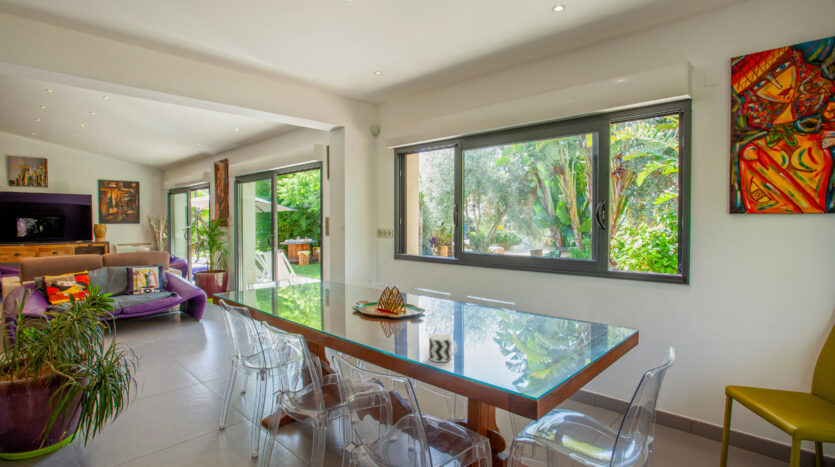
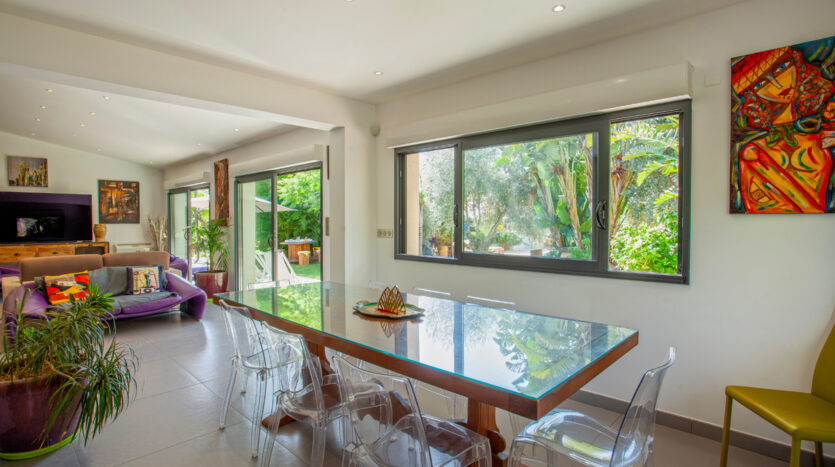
- cup (443, 348)
